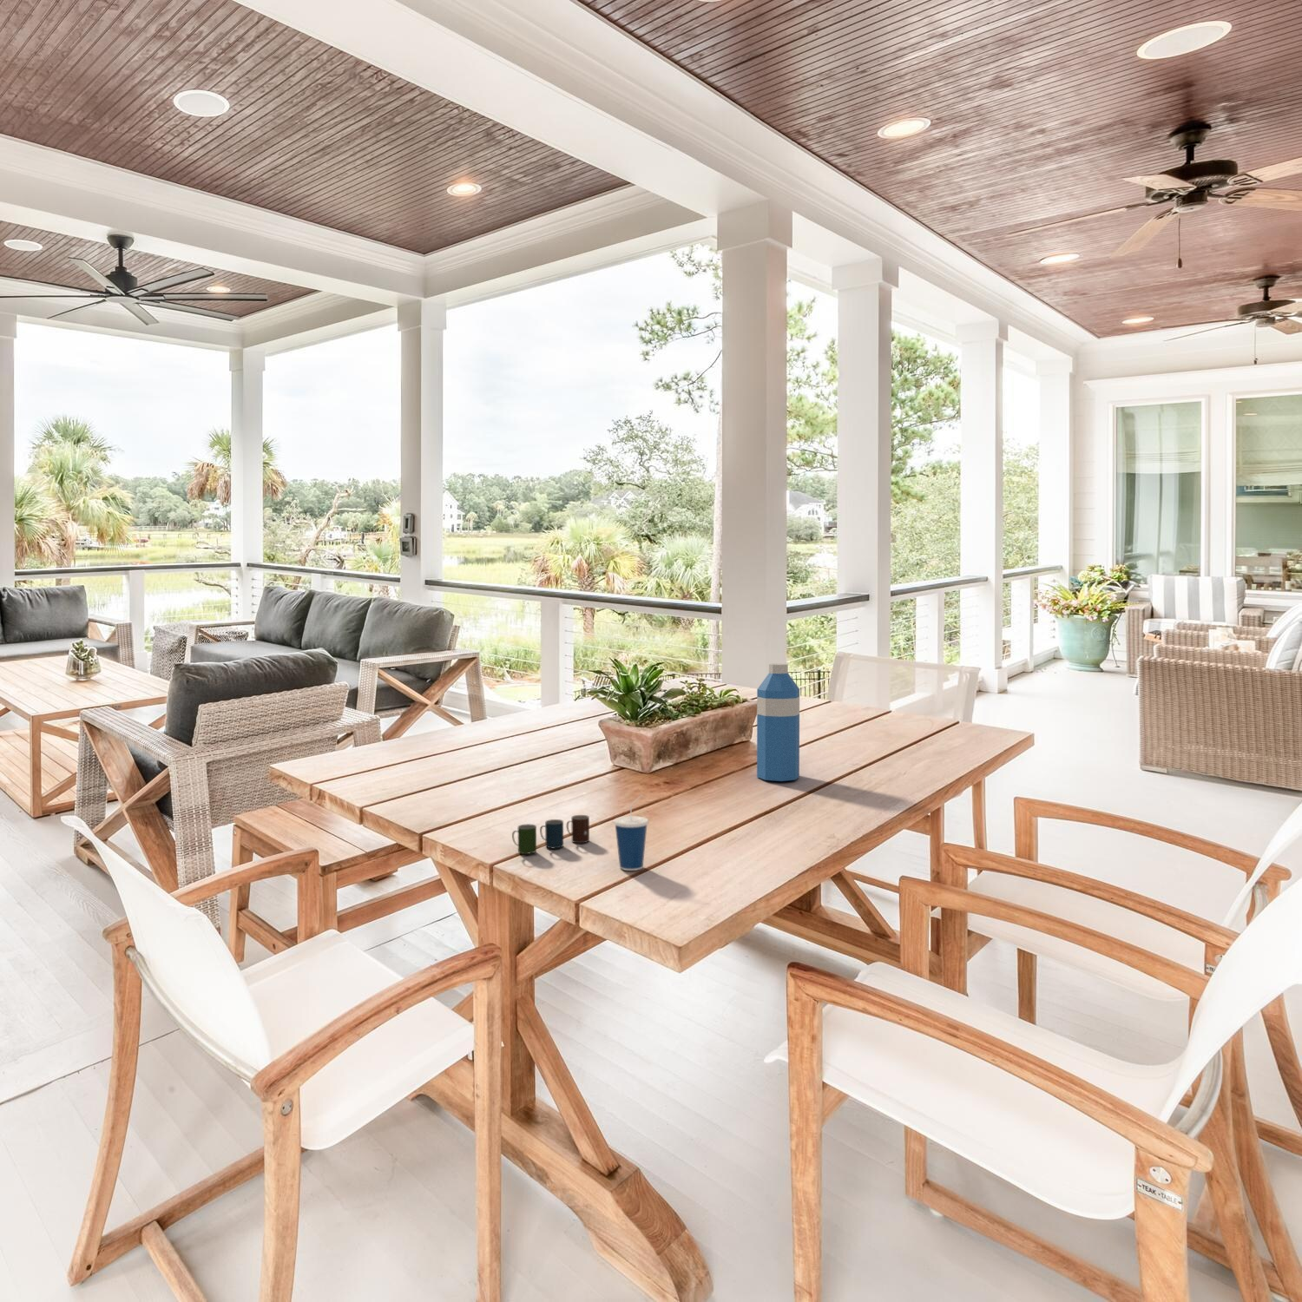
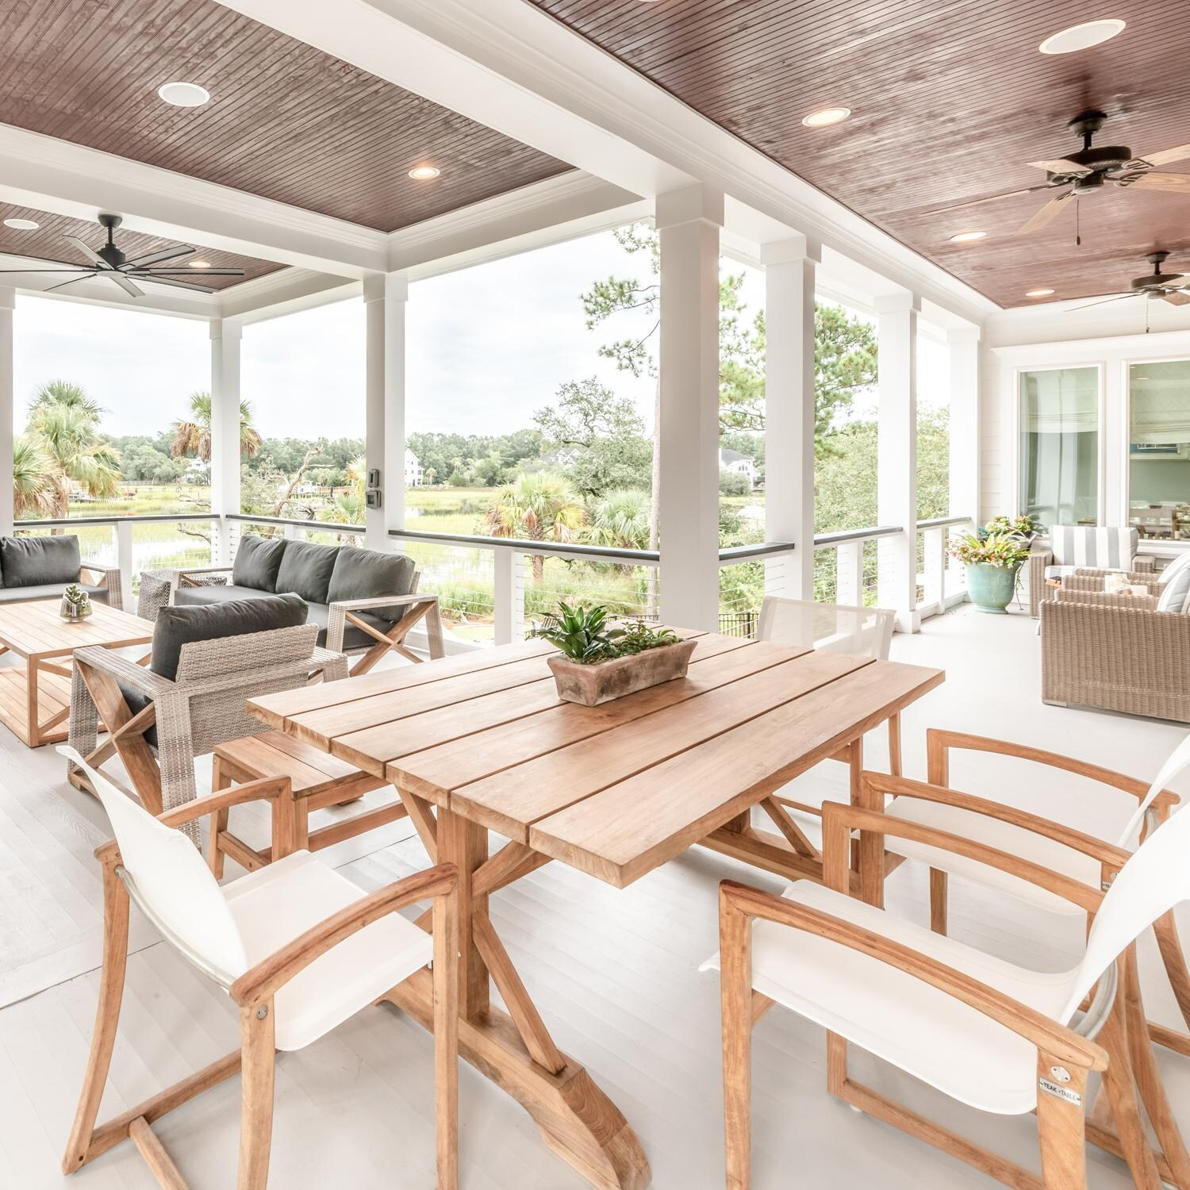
- cup (551, 825)
- water bottle (777, 720)
- cup (631, 830)
